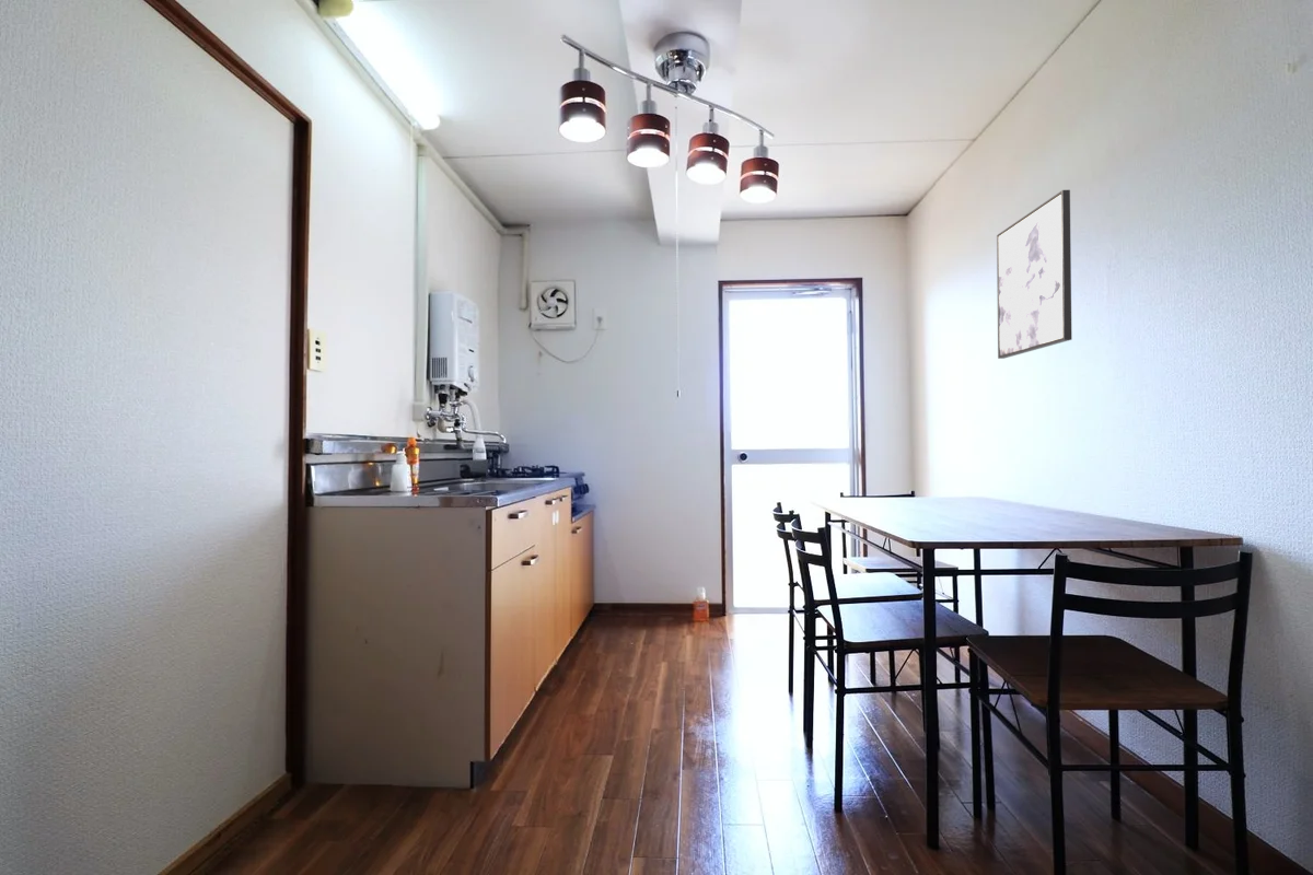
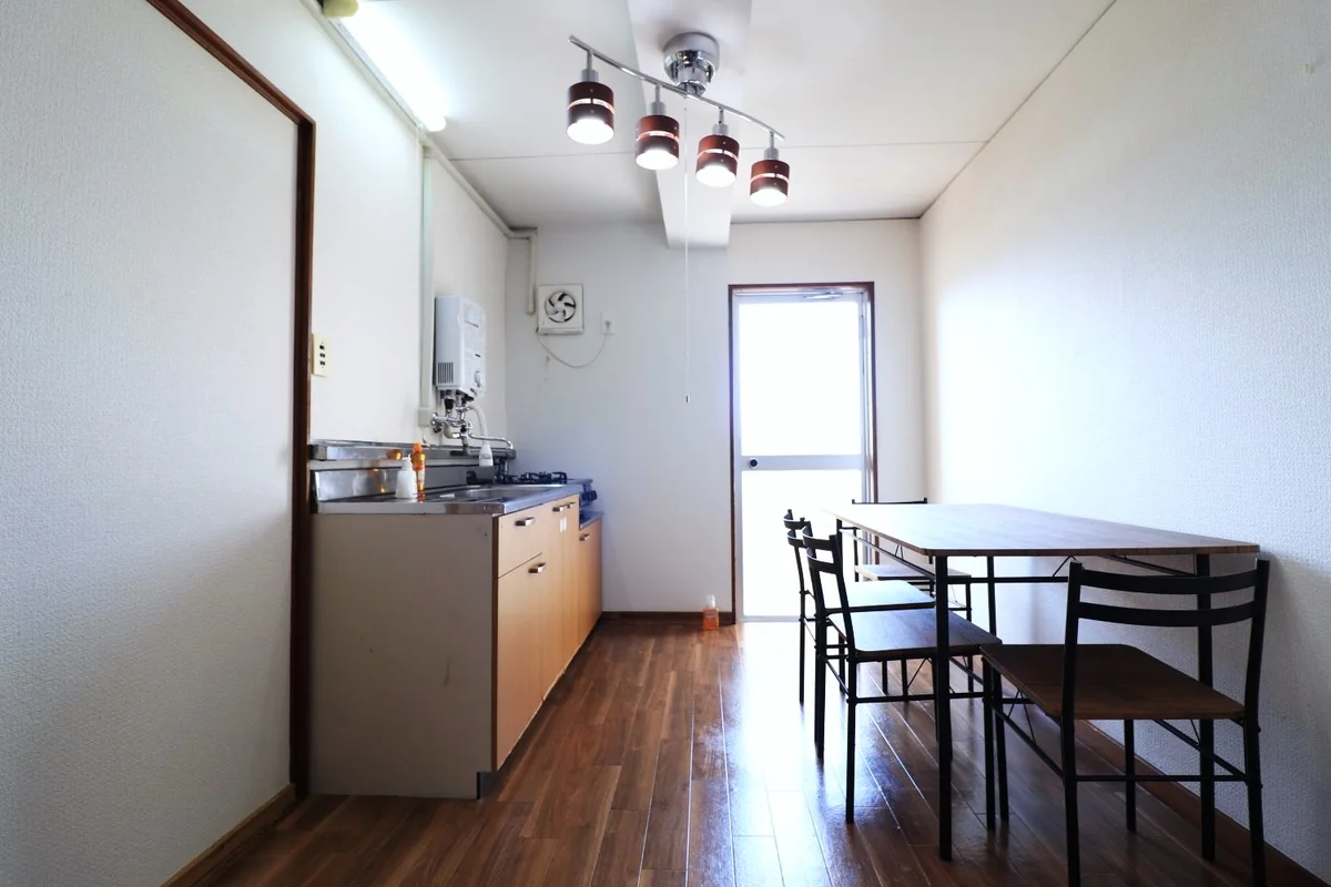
- wall art (1030, 282)
